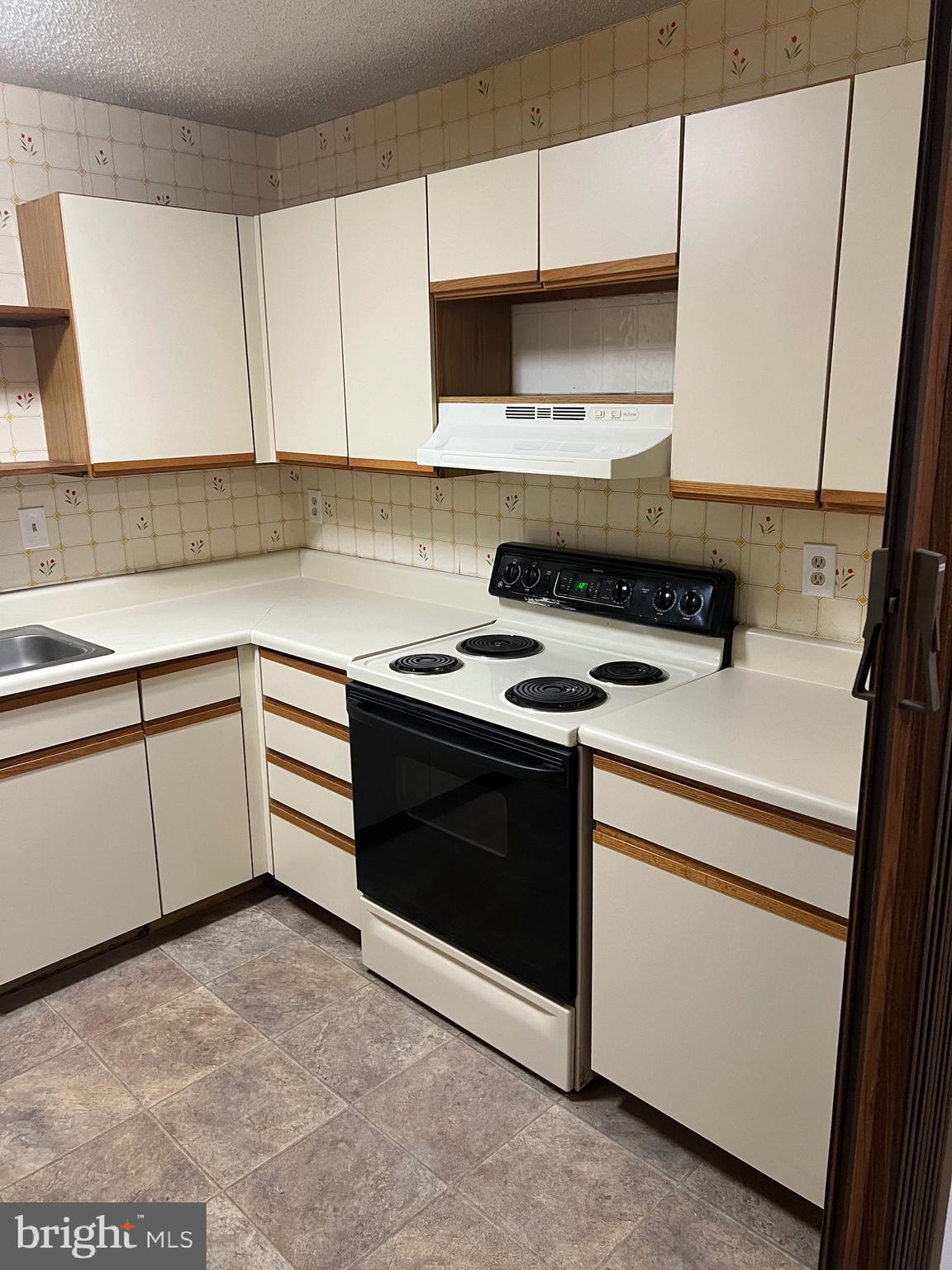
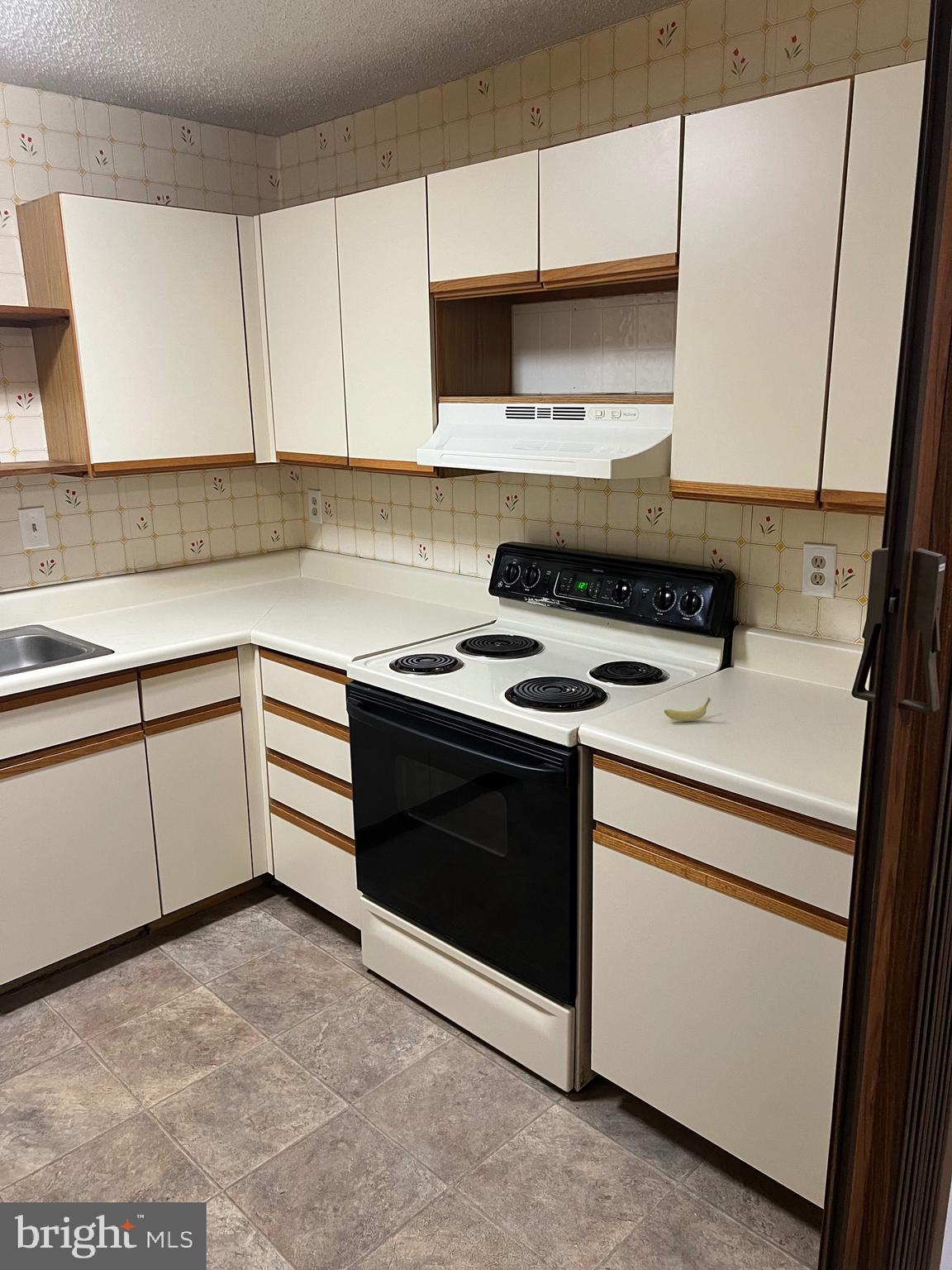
+ banana (688, 711)
